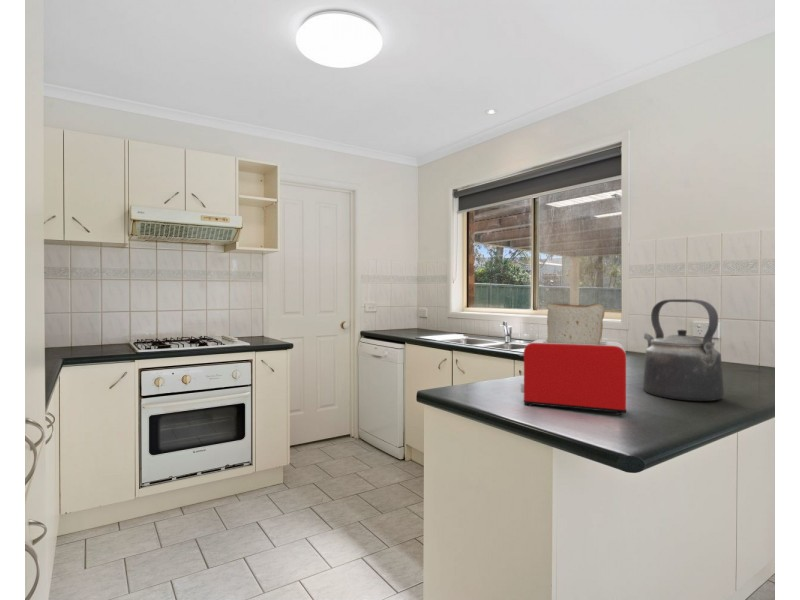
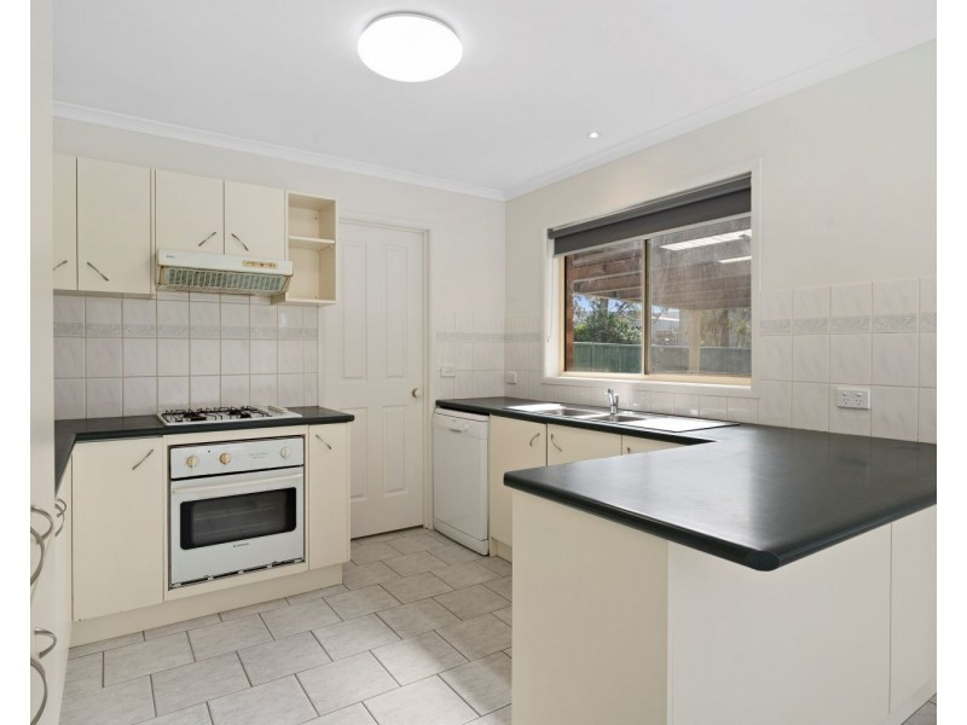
- kettle (676, 346)
- toaster (570, 354)
